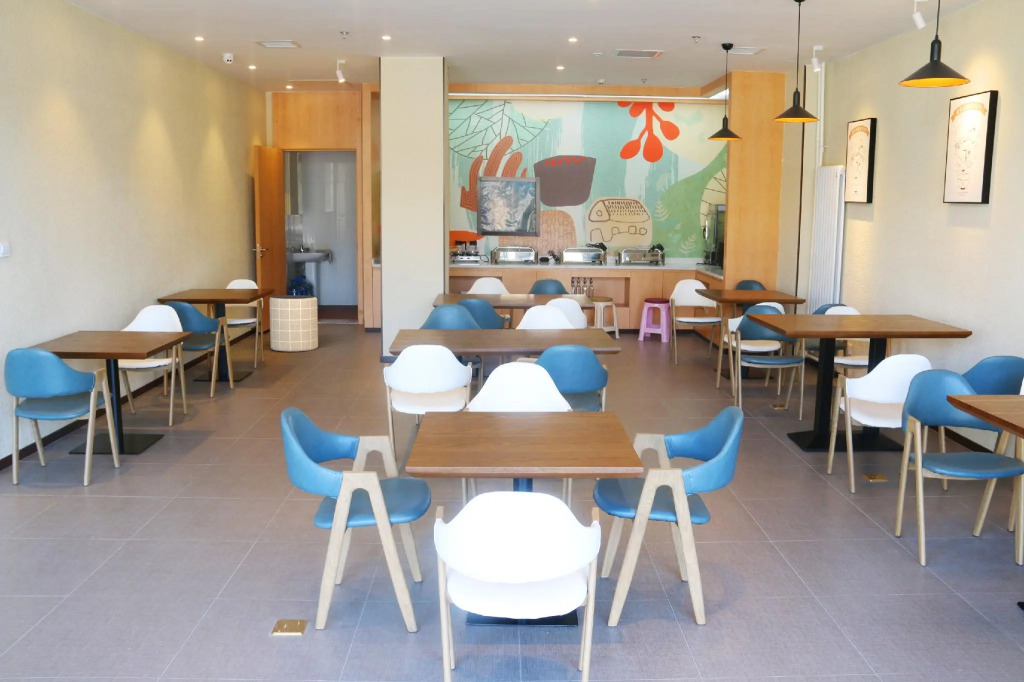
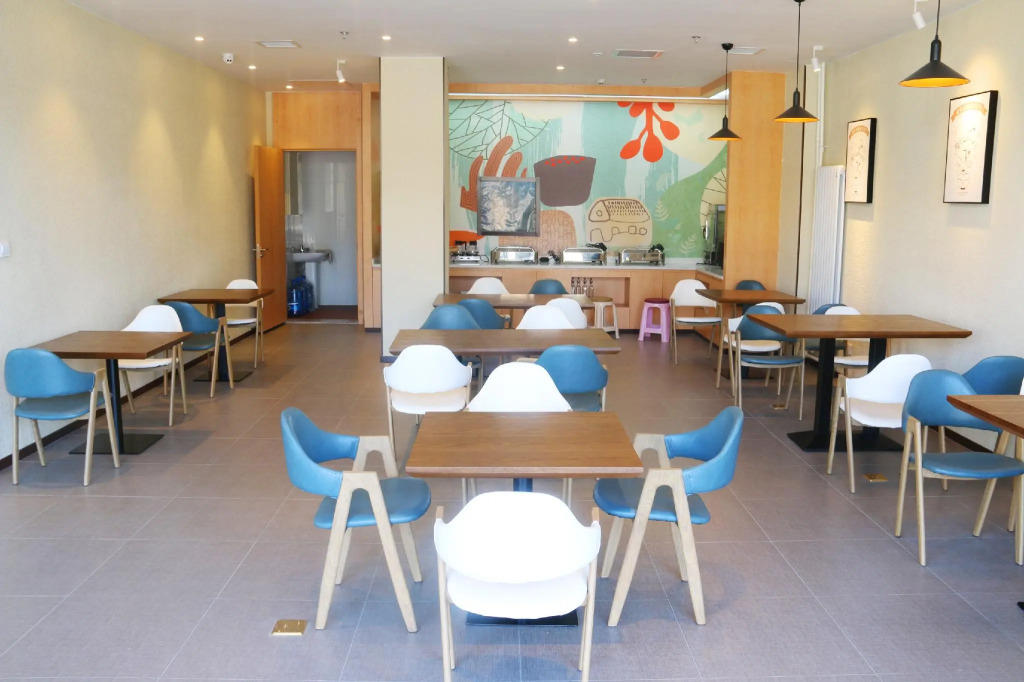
- trash can (293, 322)
